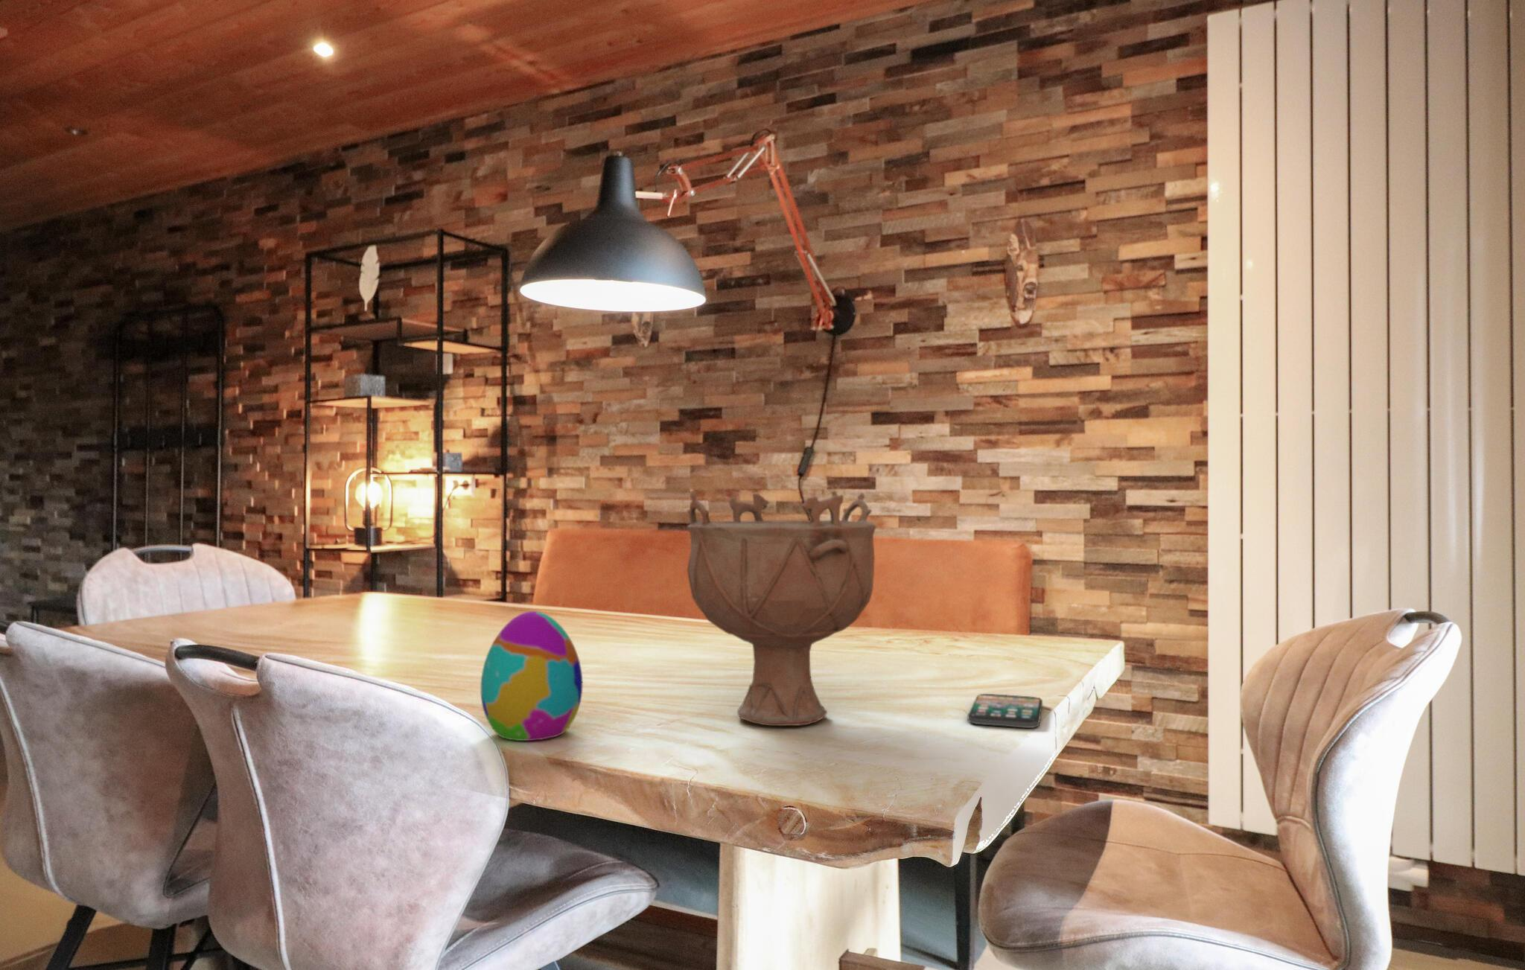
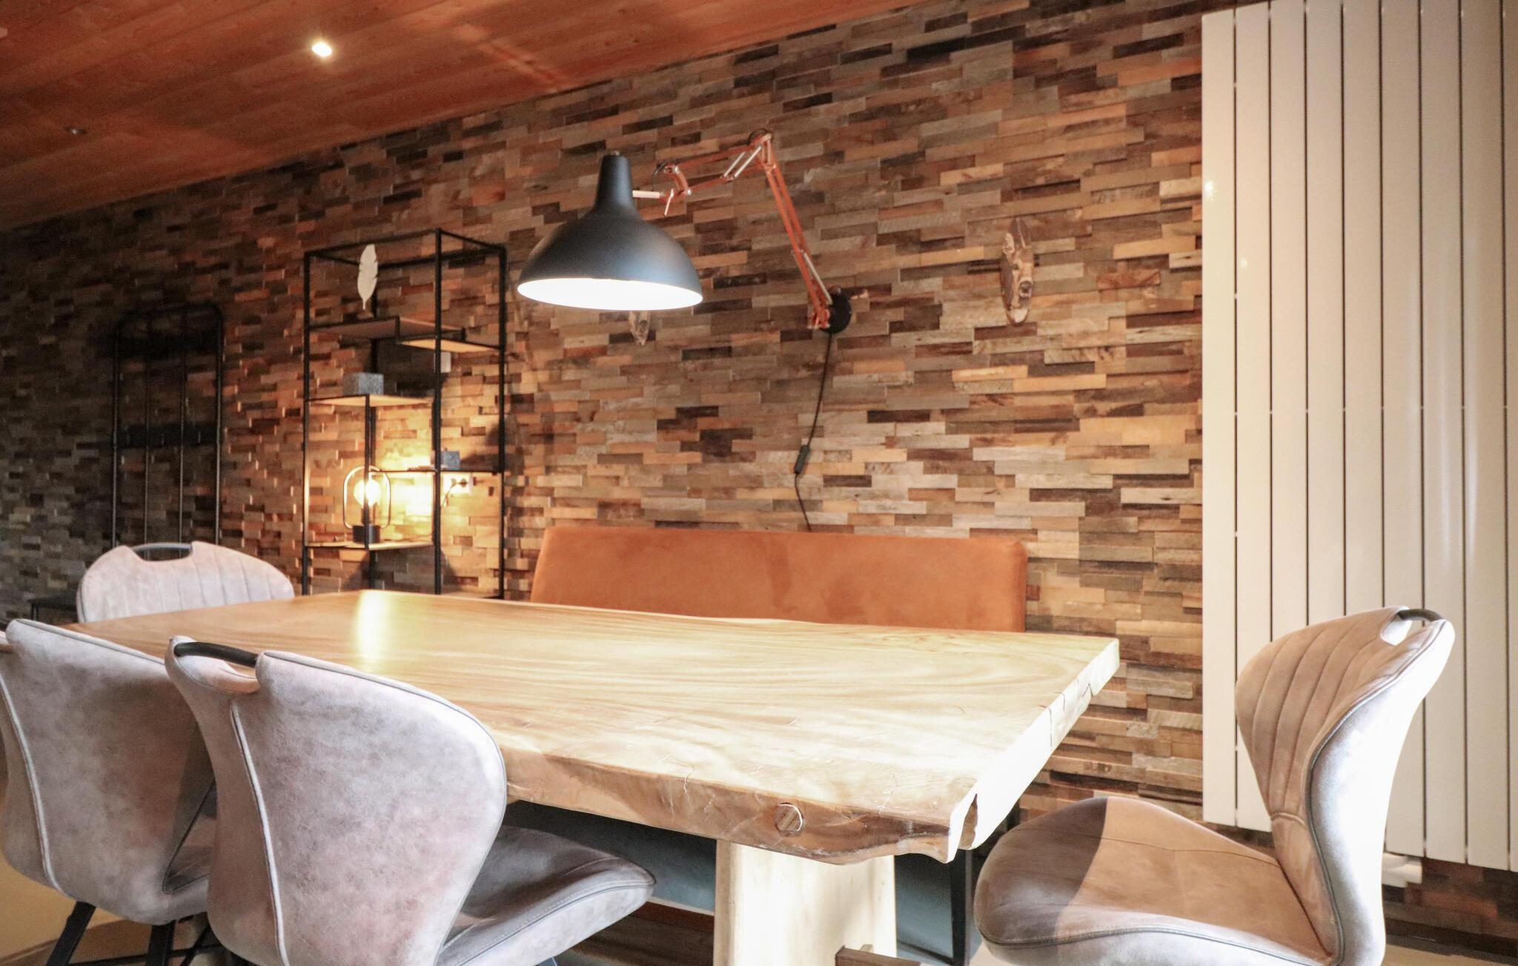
- decorative bowl (783, 603)
- decorative egg (531, 671)
- smartphone (1006, 710)
